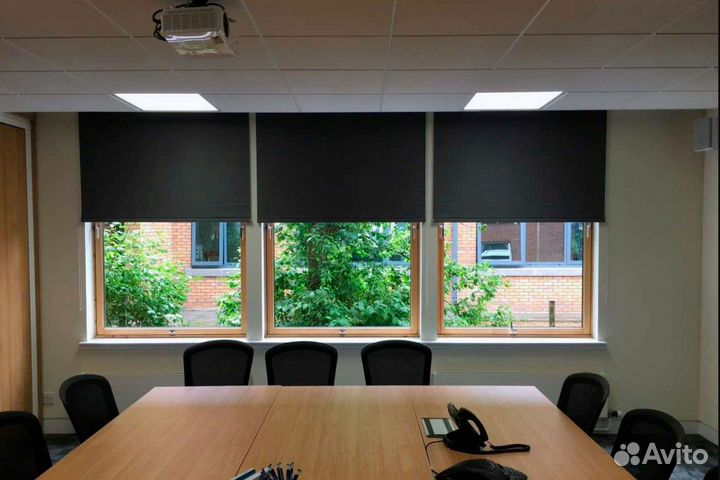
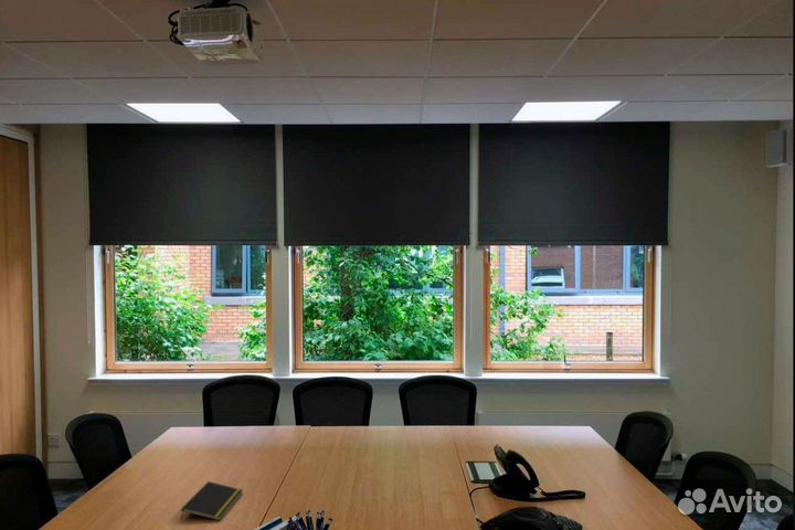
+ notepad (213, 499)
